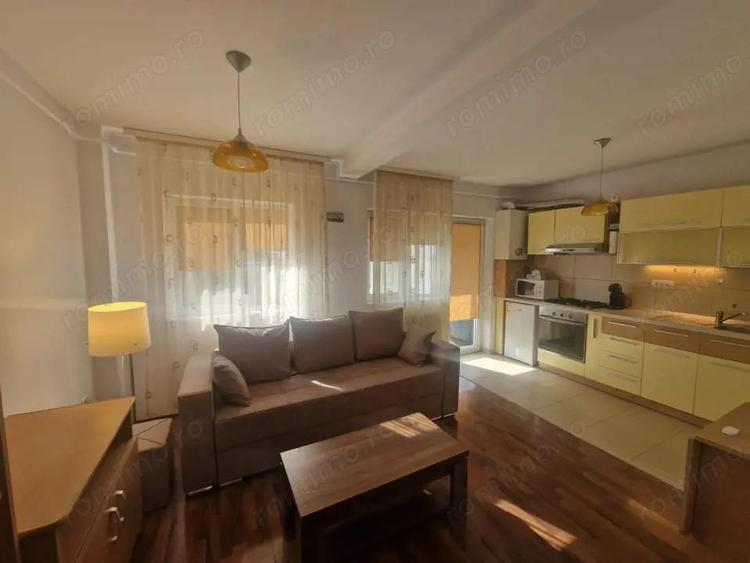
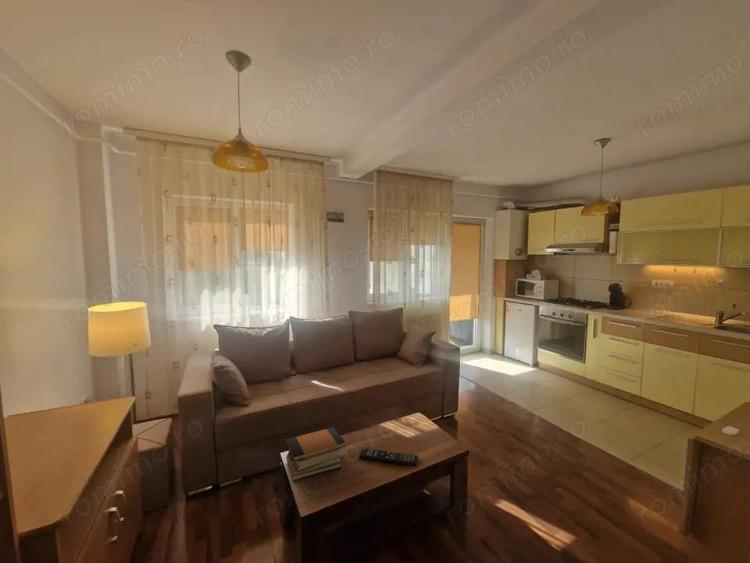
+ book stack (315, 452)
+ remote control (388, 456)
